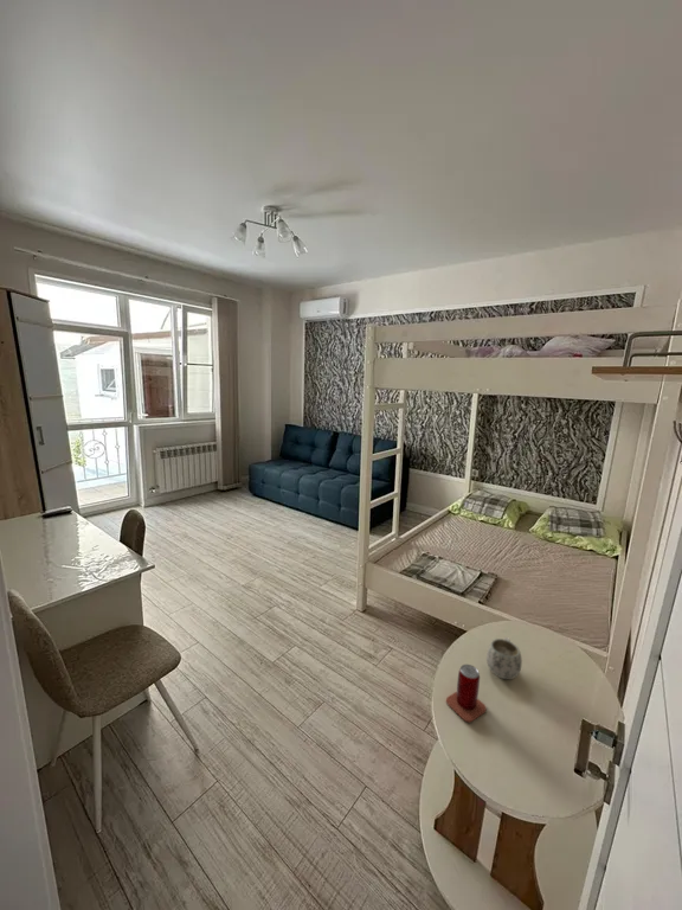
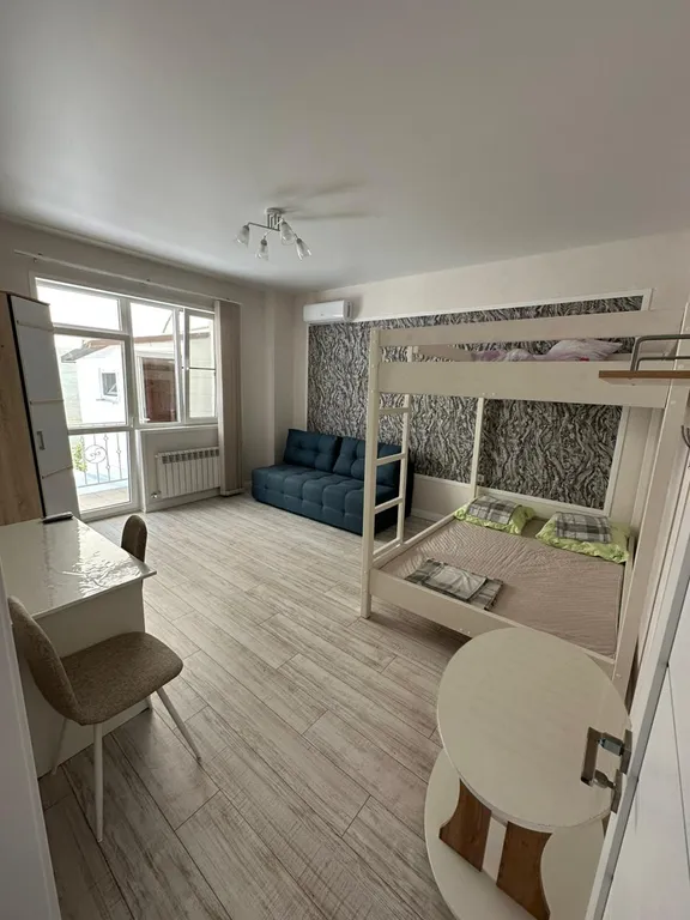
- mug (503, 656)
- beer can (468, 687)
